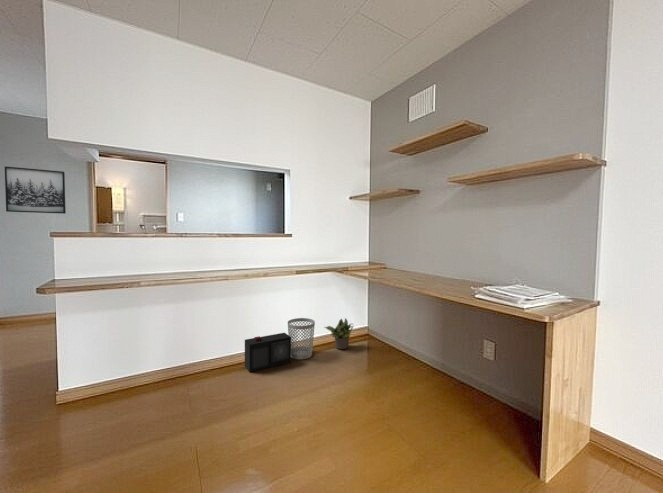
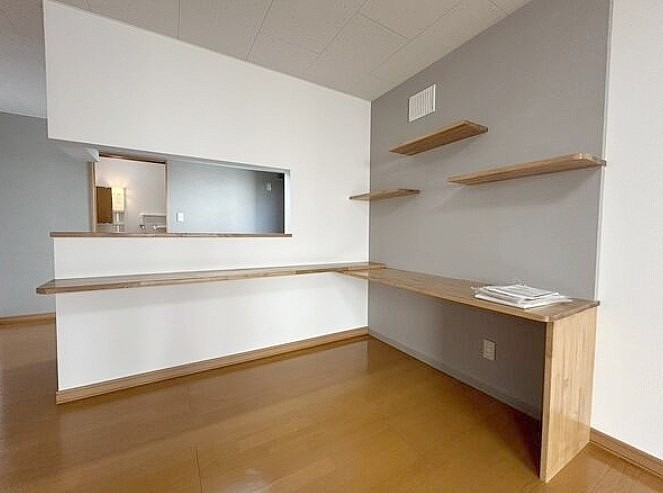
- wastebasket (300, 338)
- potted plant (338, 332)
- wall art (36, 191)
- speaker (268, 350)
